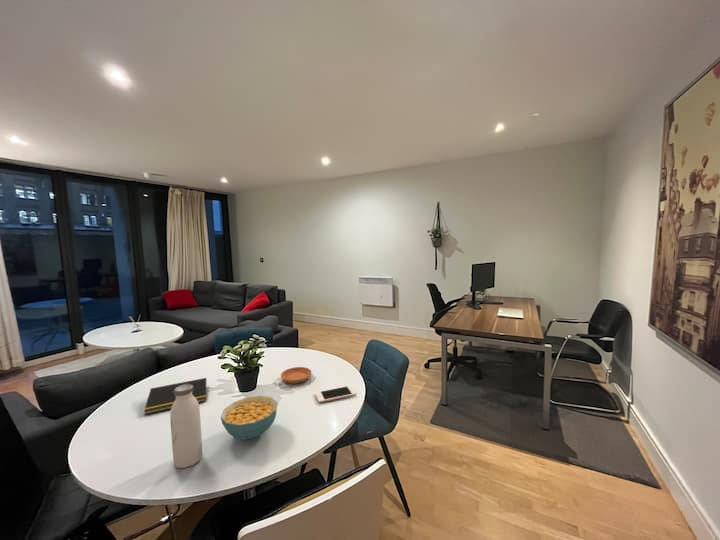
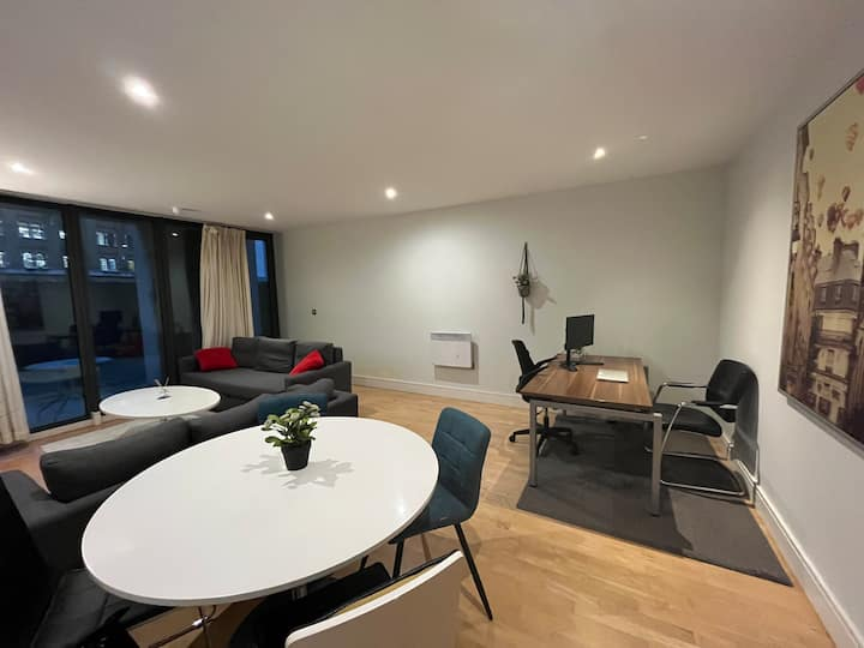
- cell phone (335, 393)
- notepad (175, 395)
- water bottle (186, 423)
- cereal bowl (250, 421)
- saucer (296, 375)
